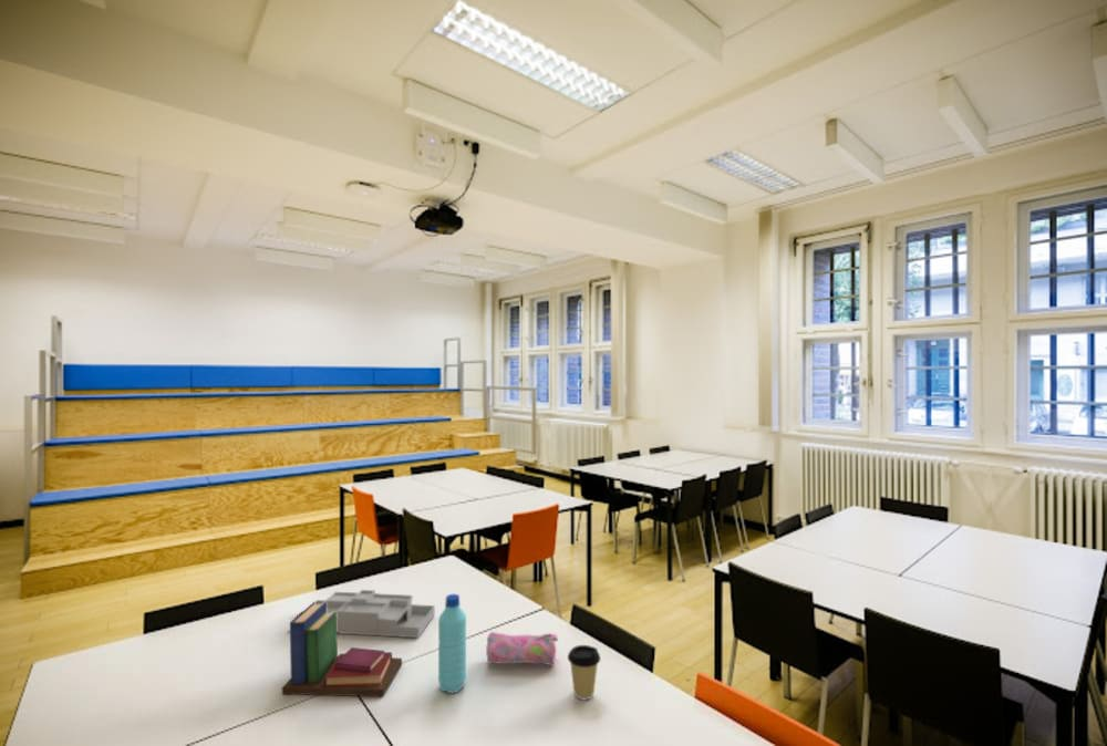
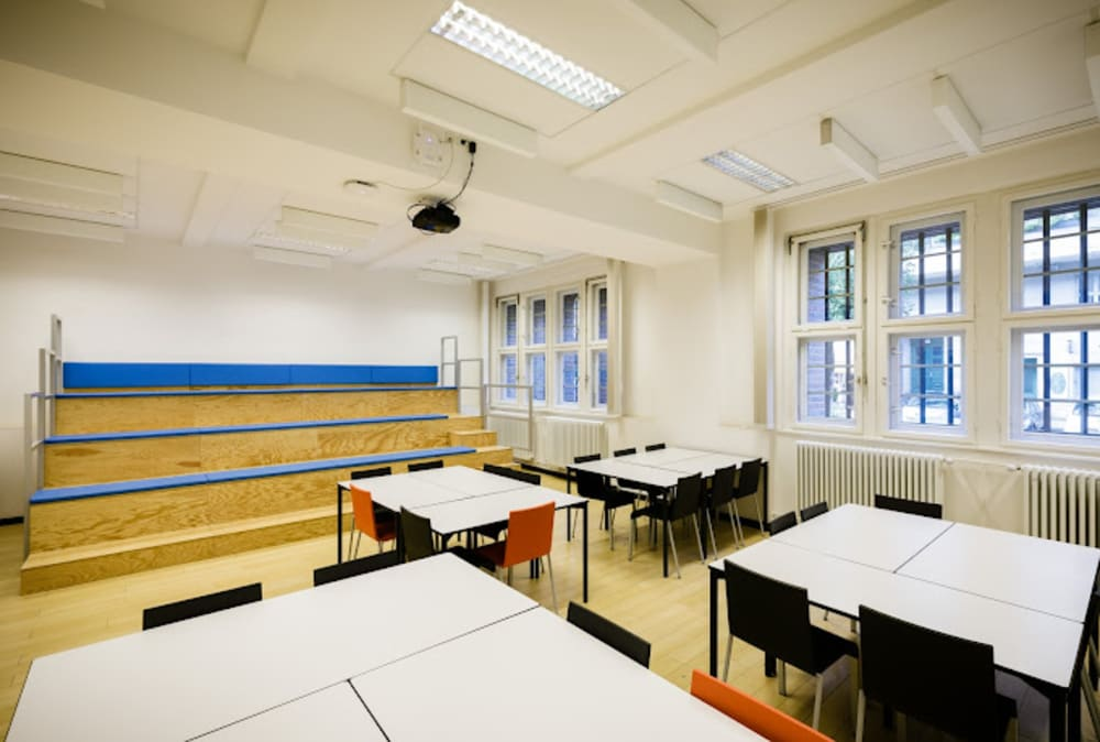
- book (349, 650)
- coffee cup (583, 672)
- pencil case (521, 647)
- water bottle (452, 641)
- desk organizer (364, 610)
